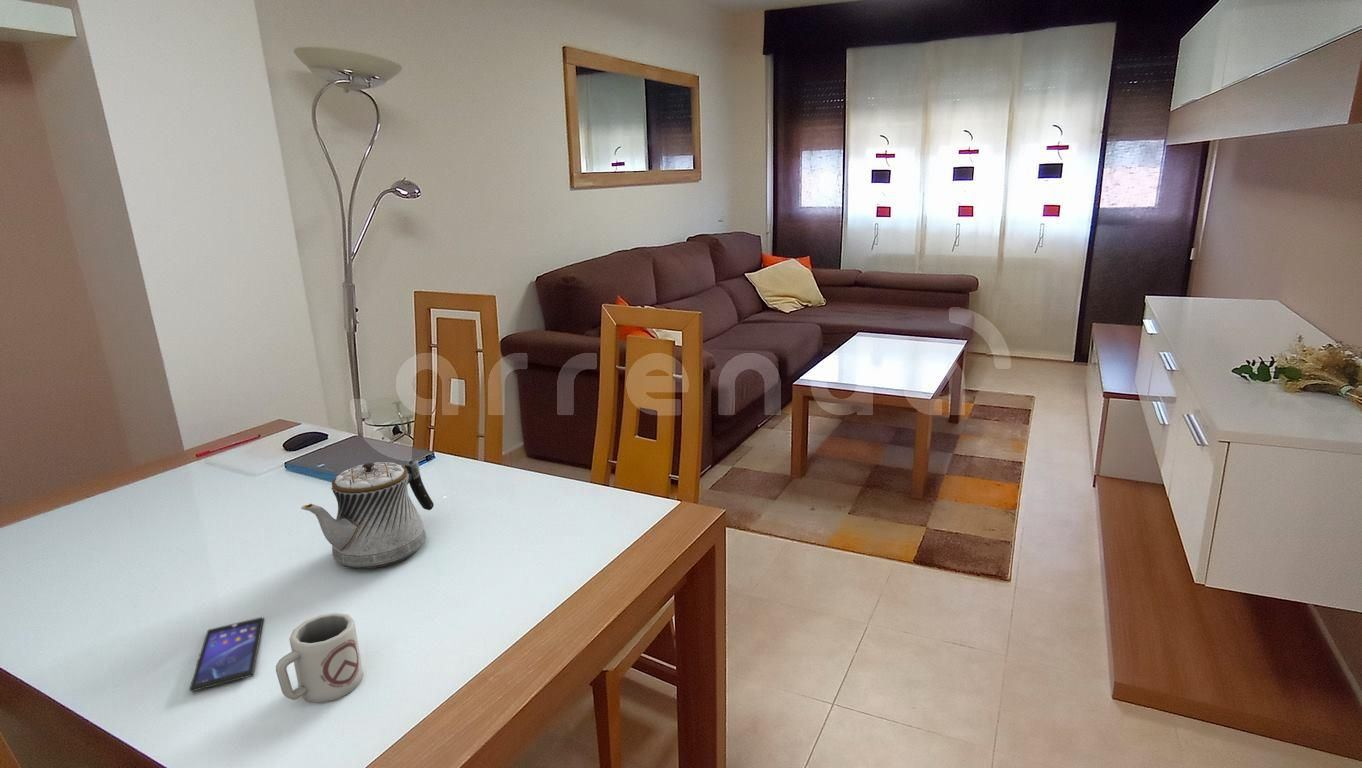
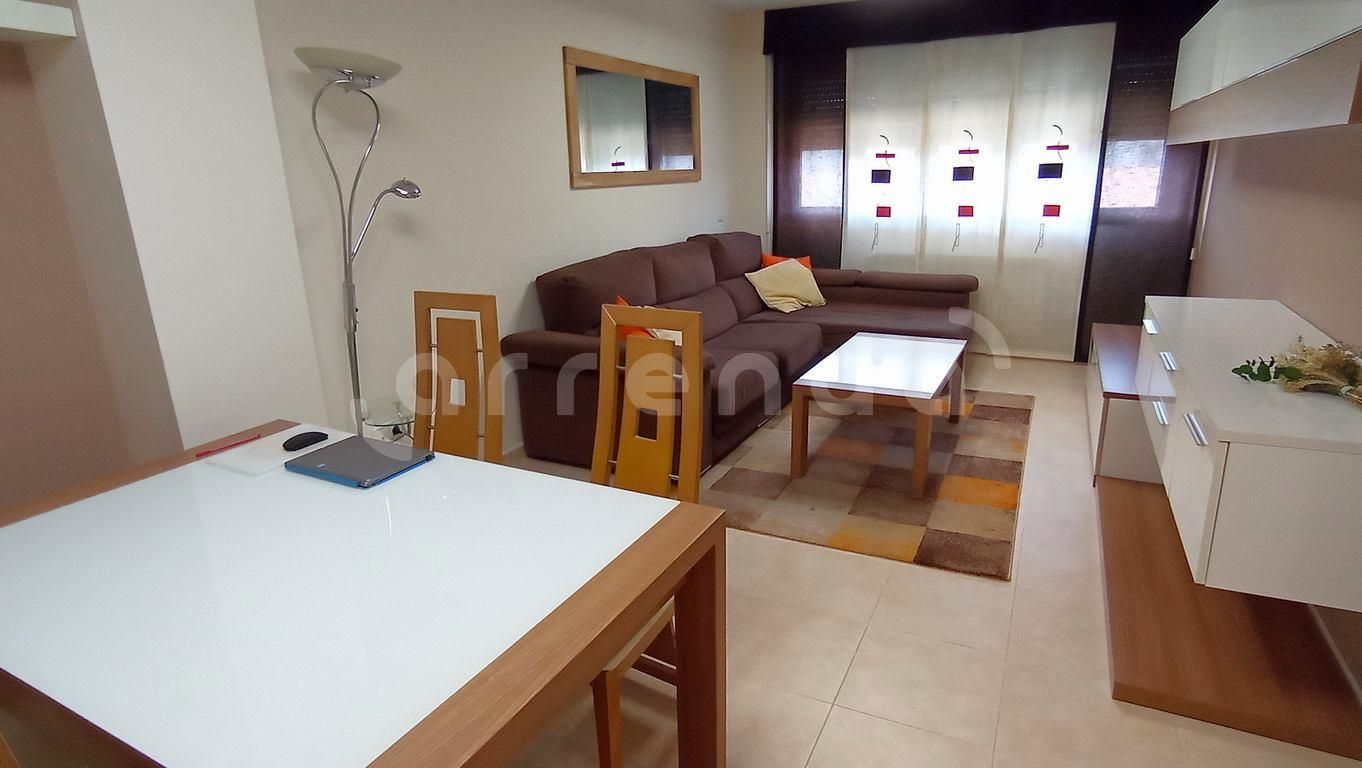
- cup (318, 661)
- teapot (372, 508)
- smartphone (229, 651)
